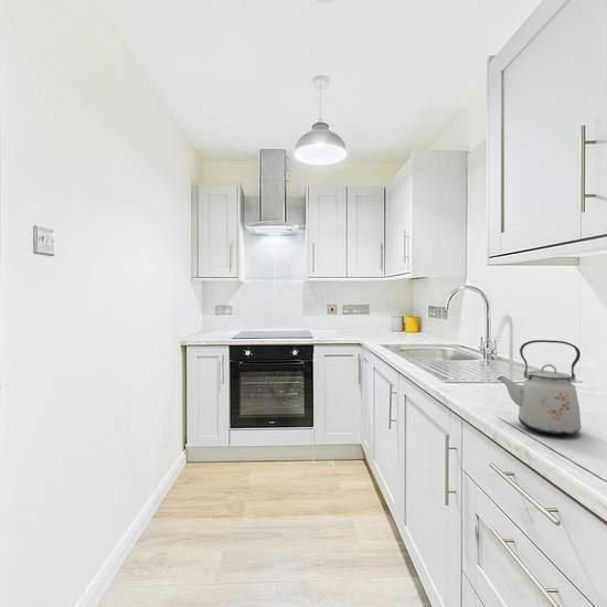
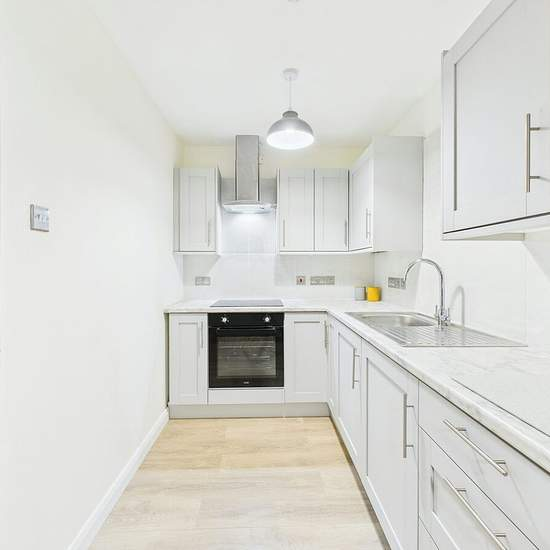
- kettle (536, 384)
